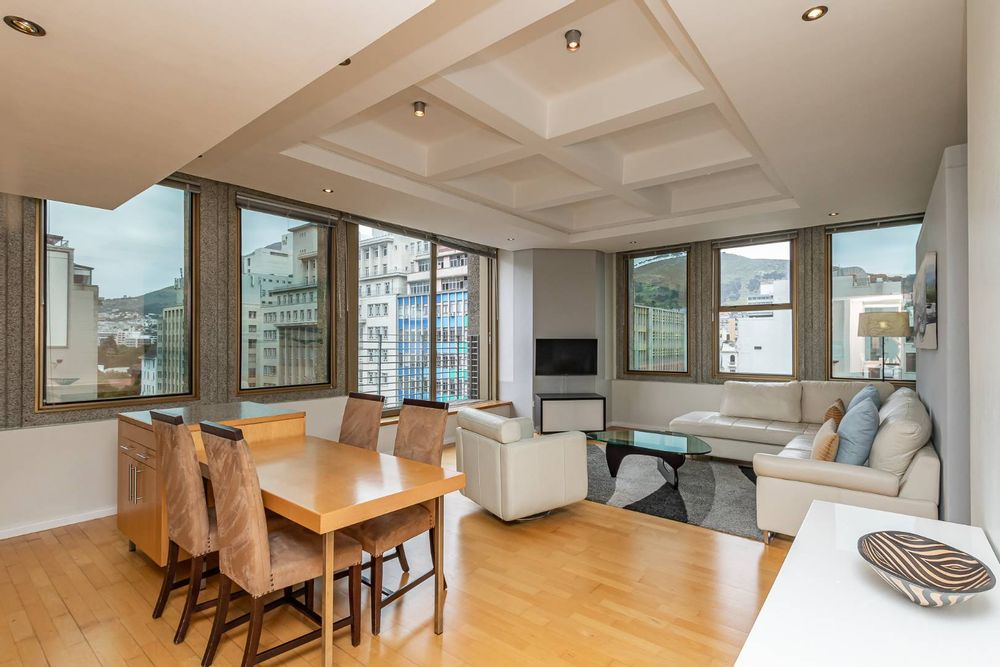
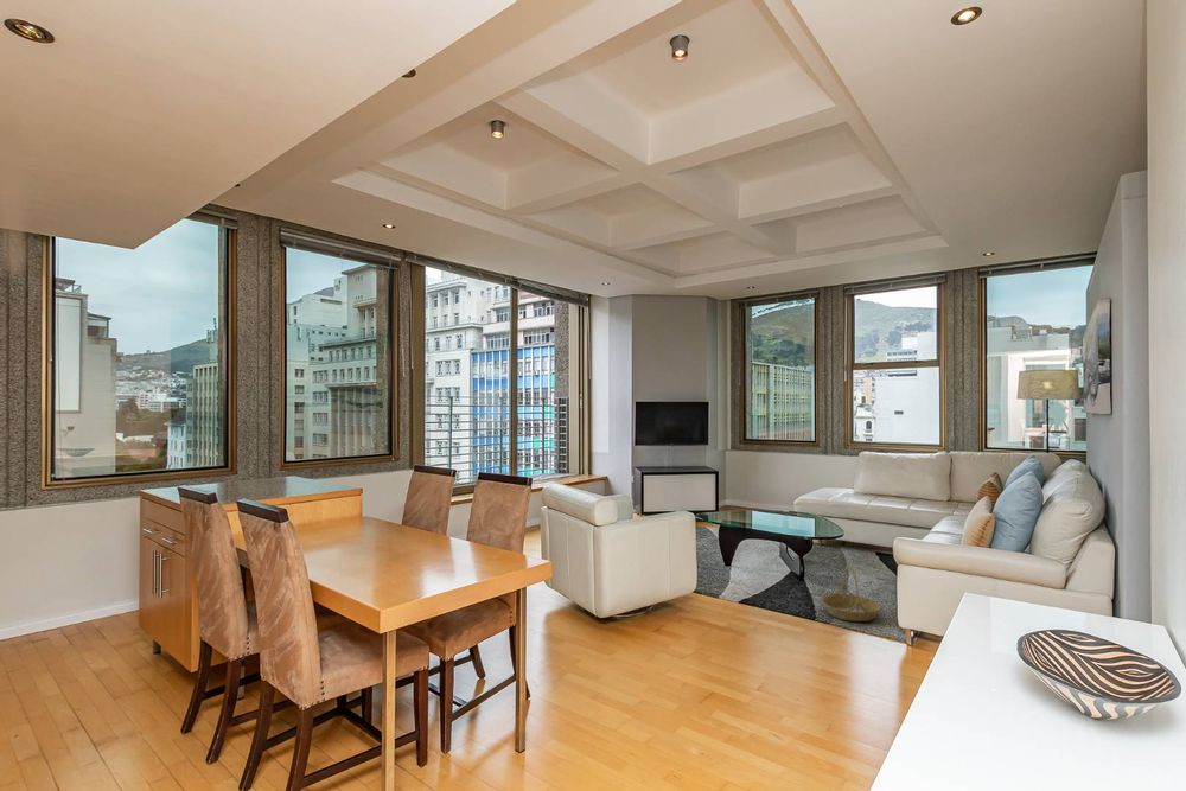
+ basket (849, 592)
